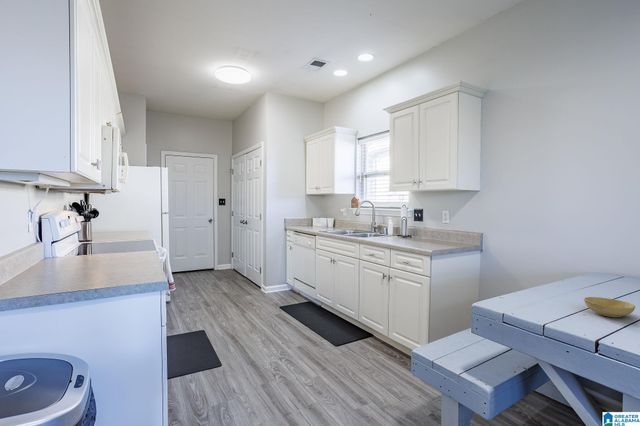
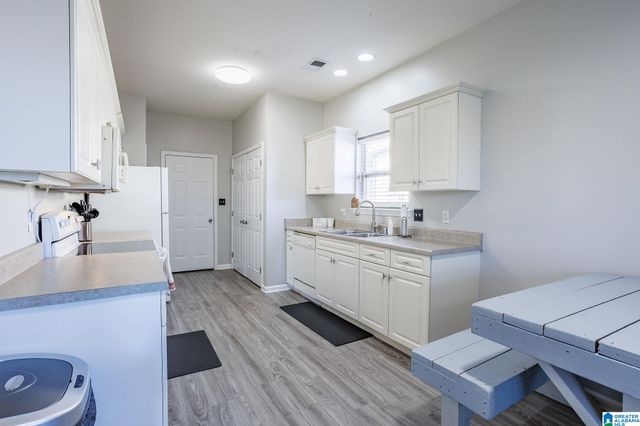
- bowl (608, 307)
